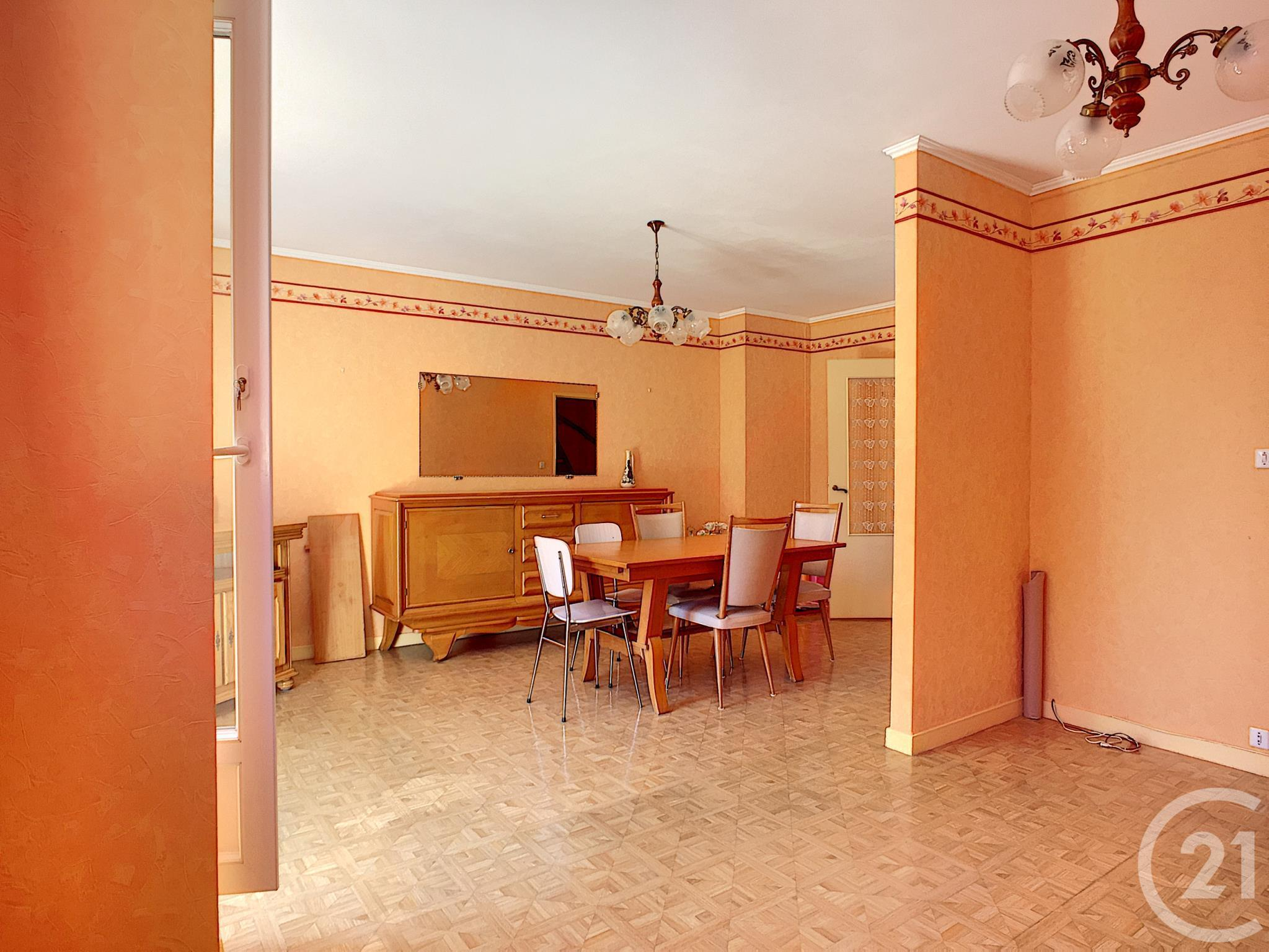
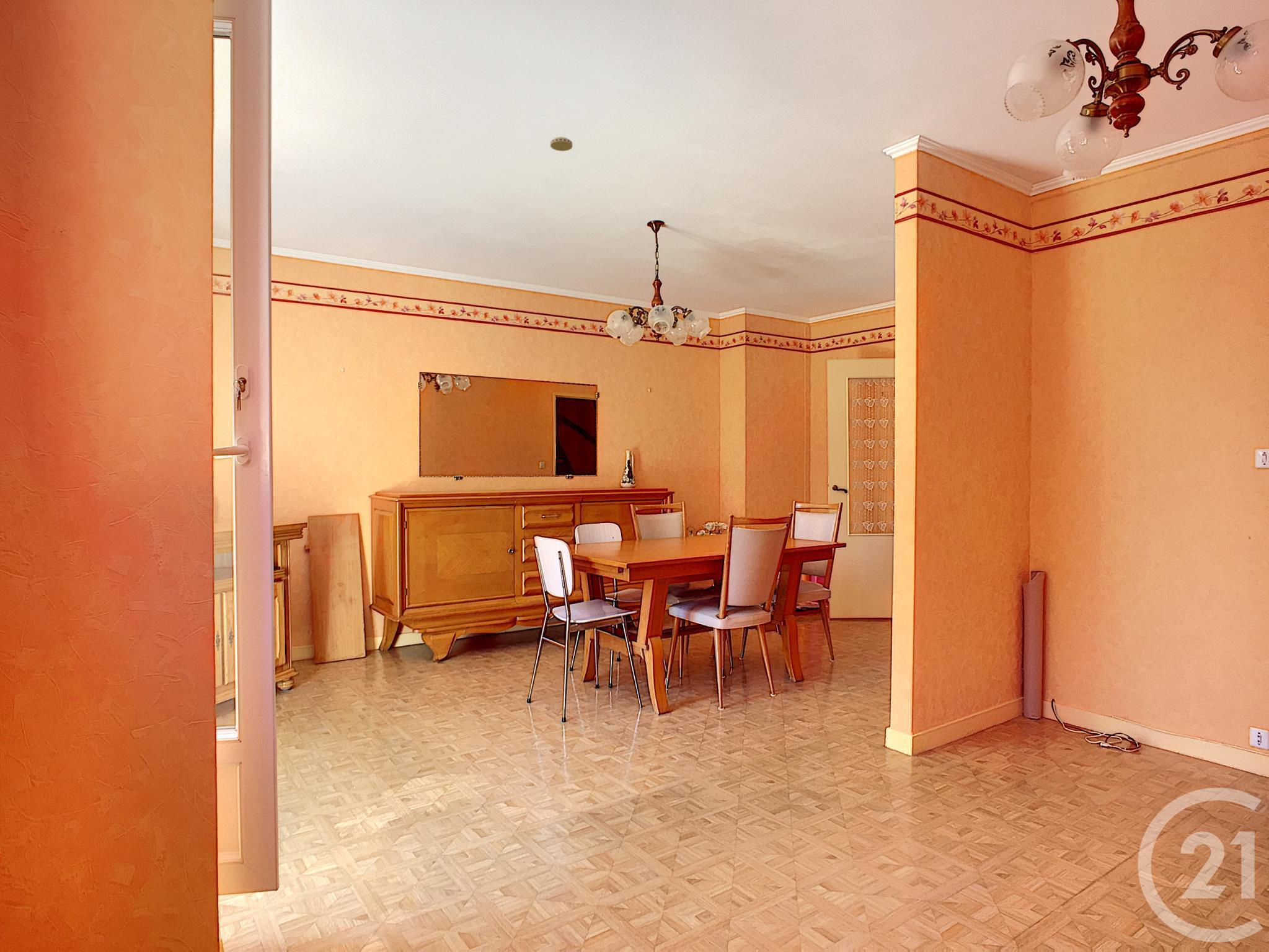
+ smoke detector (561, 143)
